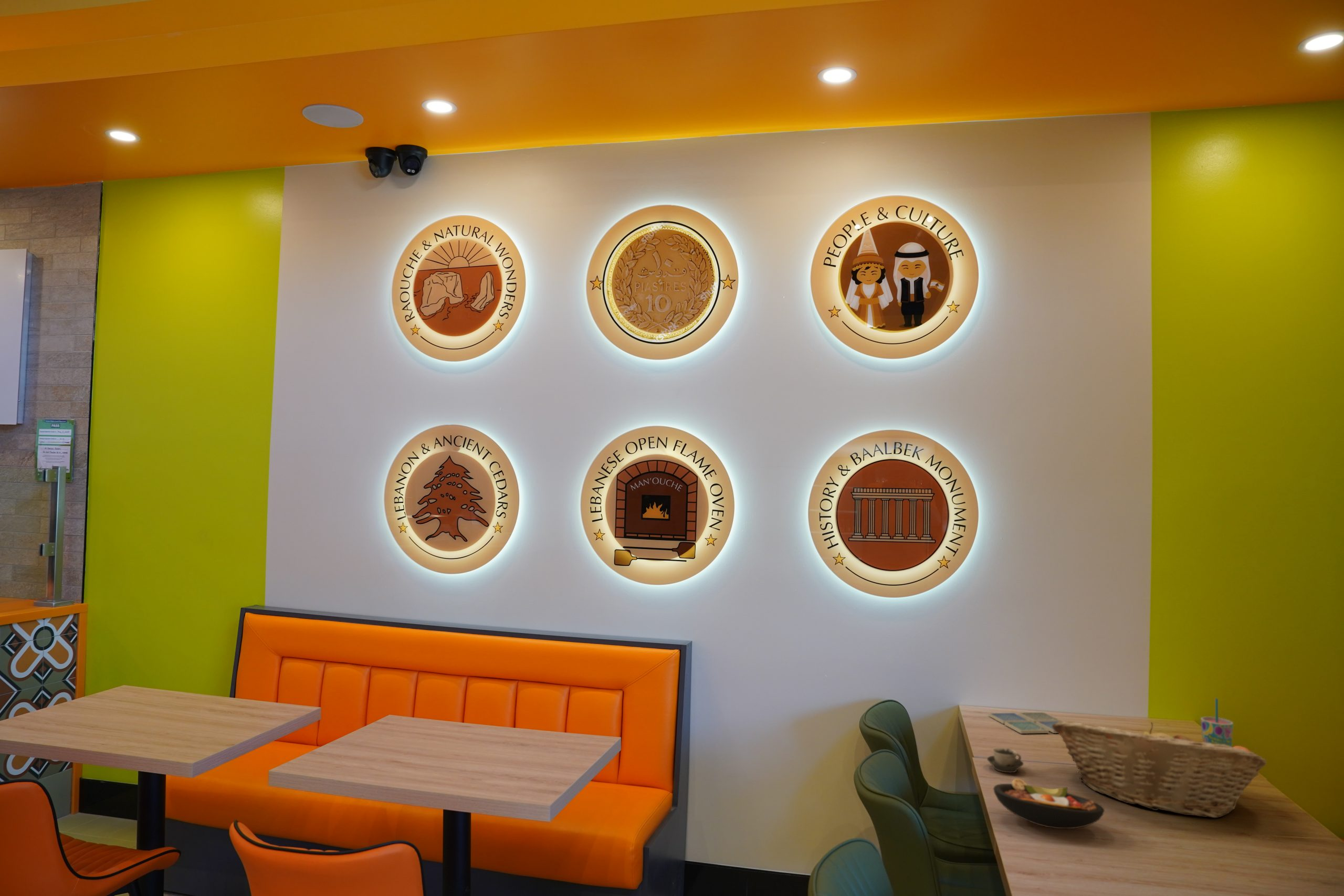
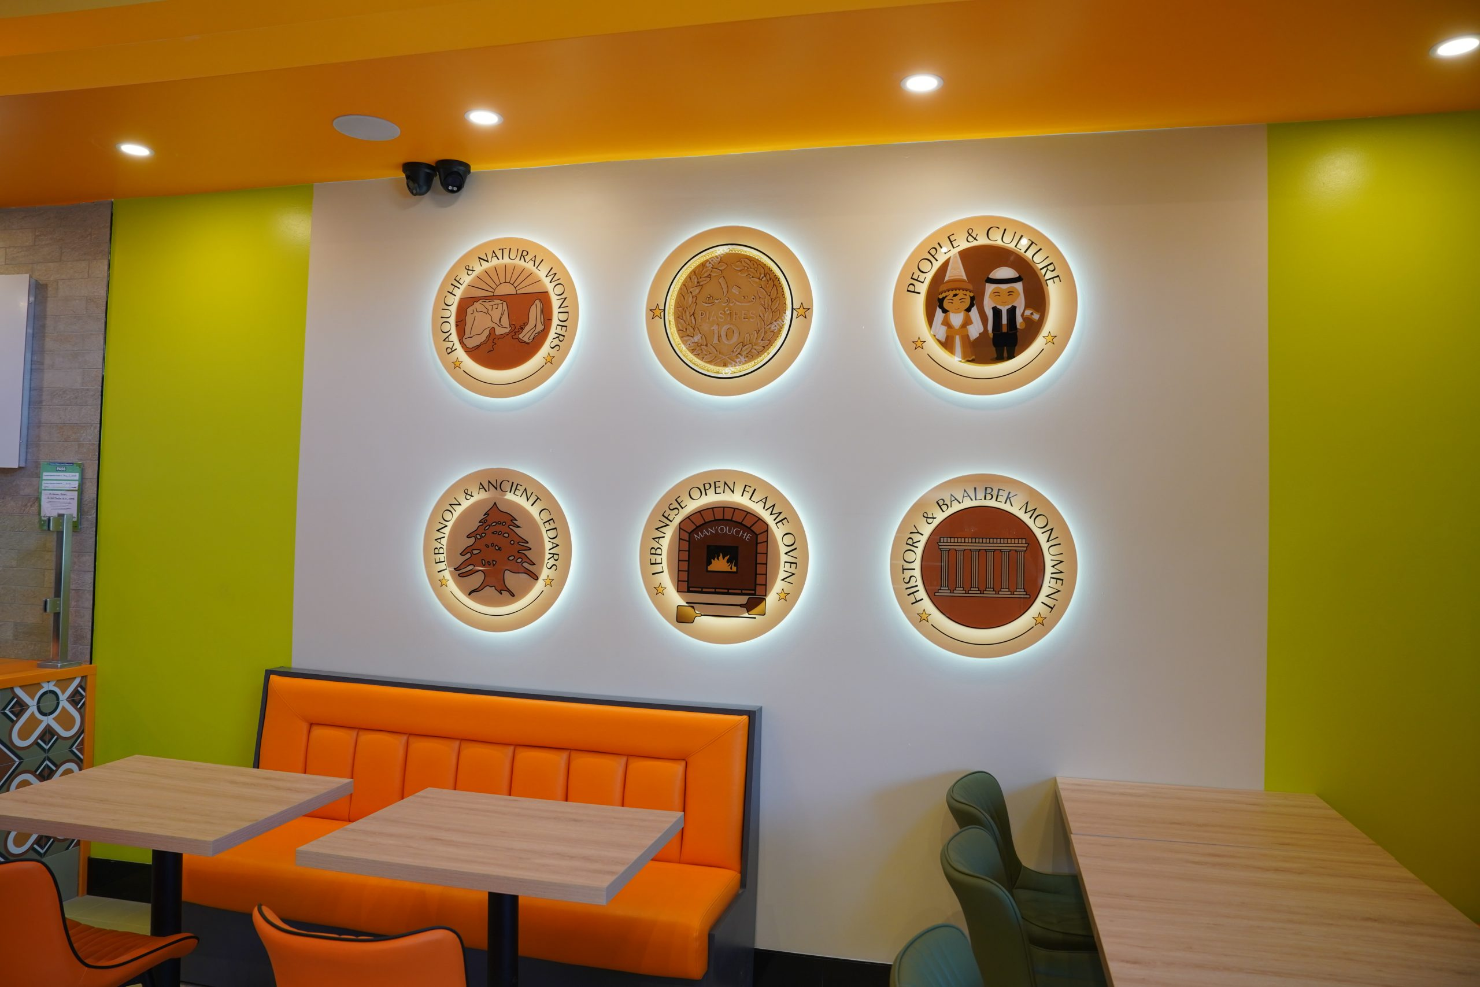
- cup (1005, 760)
- drink coaster (1033, 722)
- fruit basket (1153, 757)
- cup (1216, 732)
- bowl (1047, 808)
